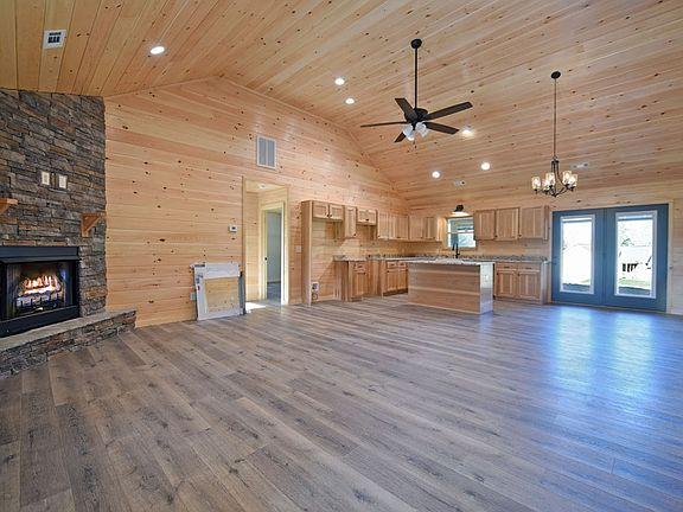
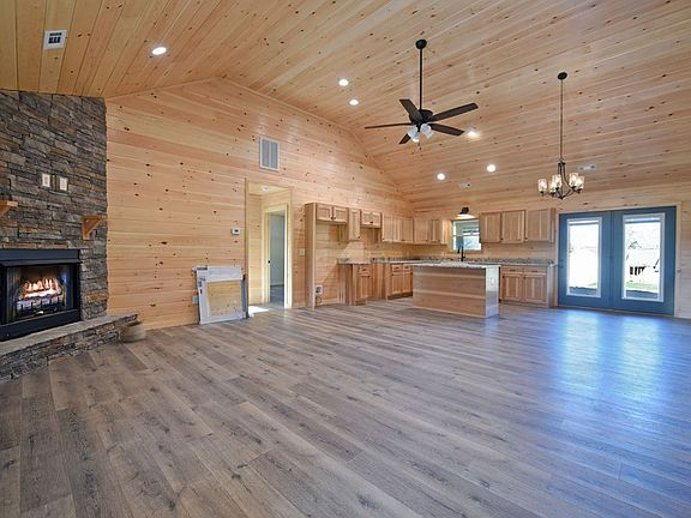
+ woven basket (131, 329)
